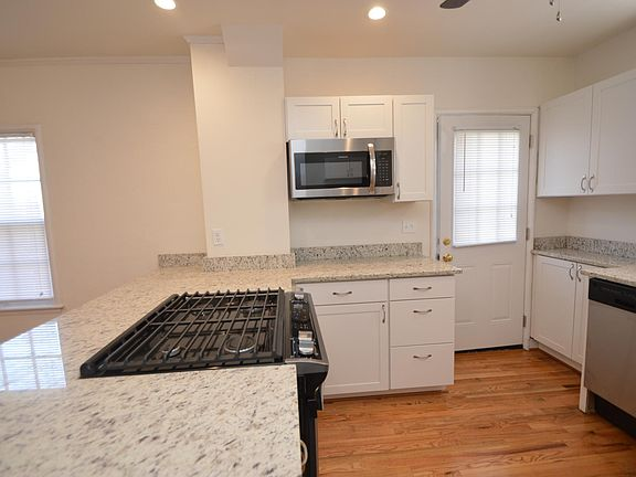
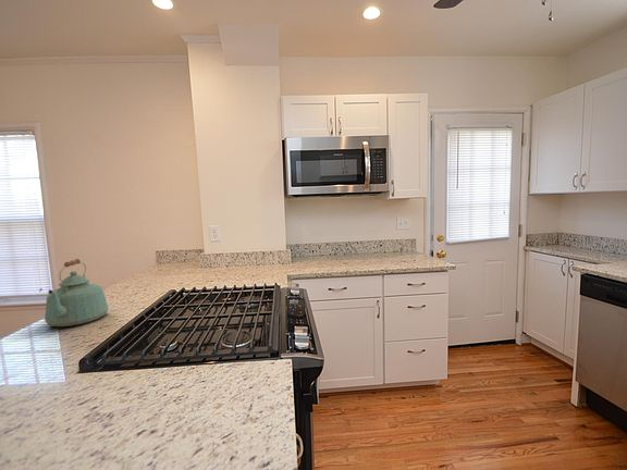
+ kettle (72, 290)
